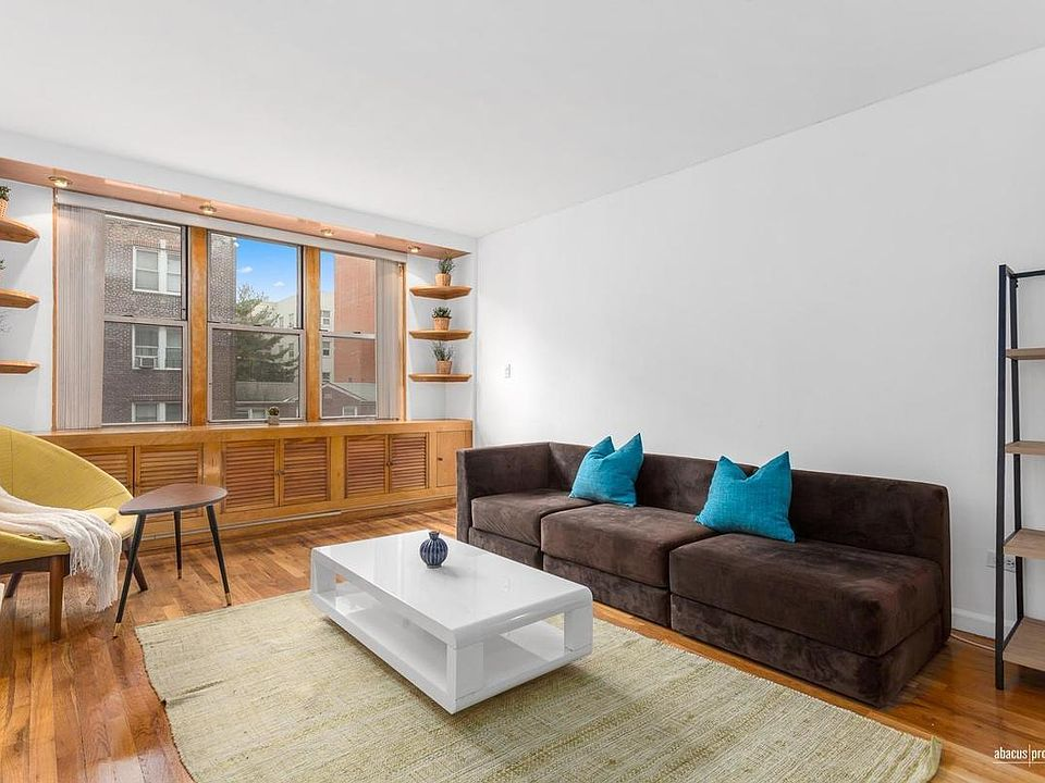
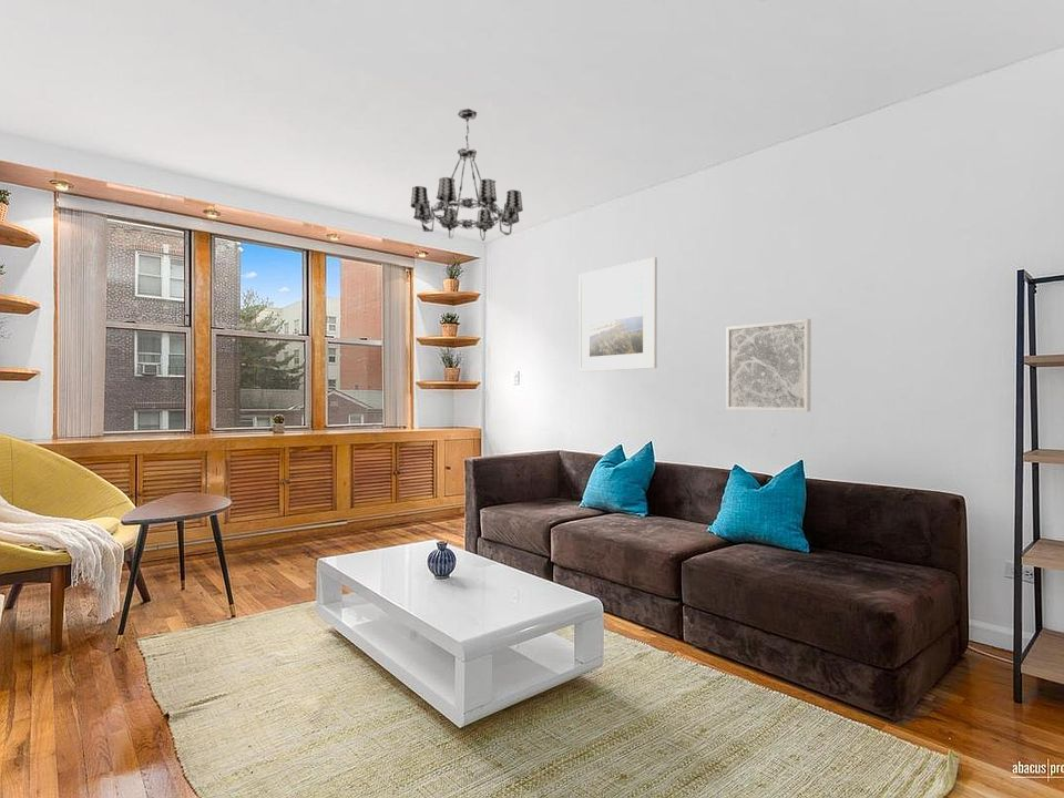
+ wall art (766, 367)
+ chandelier (463, 170)
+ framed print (615, 318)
